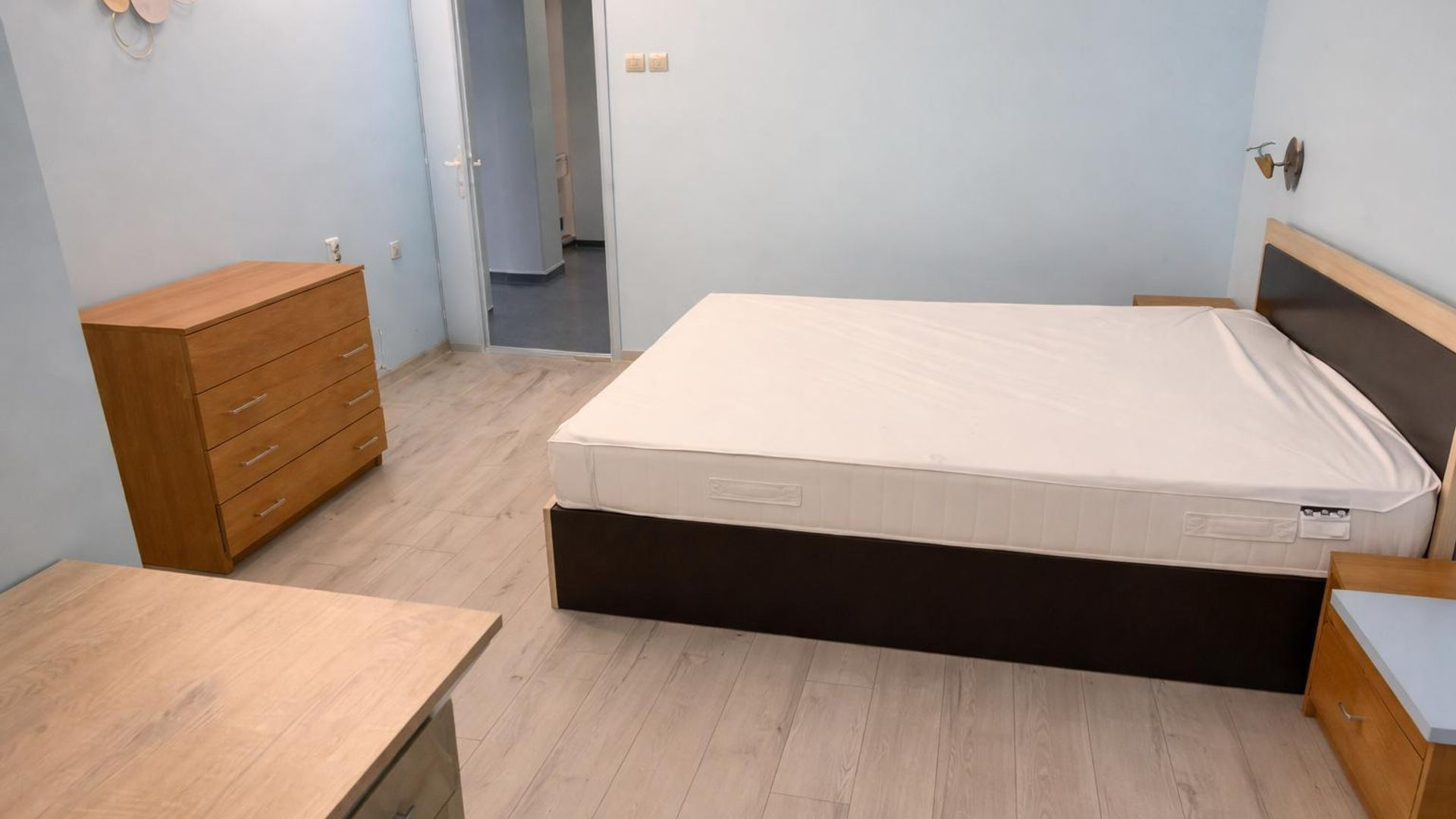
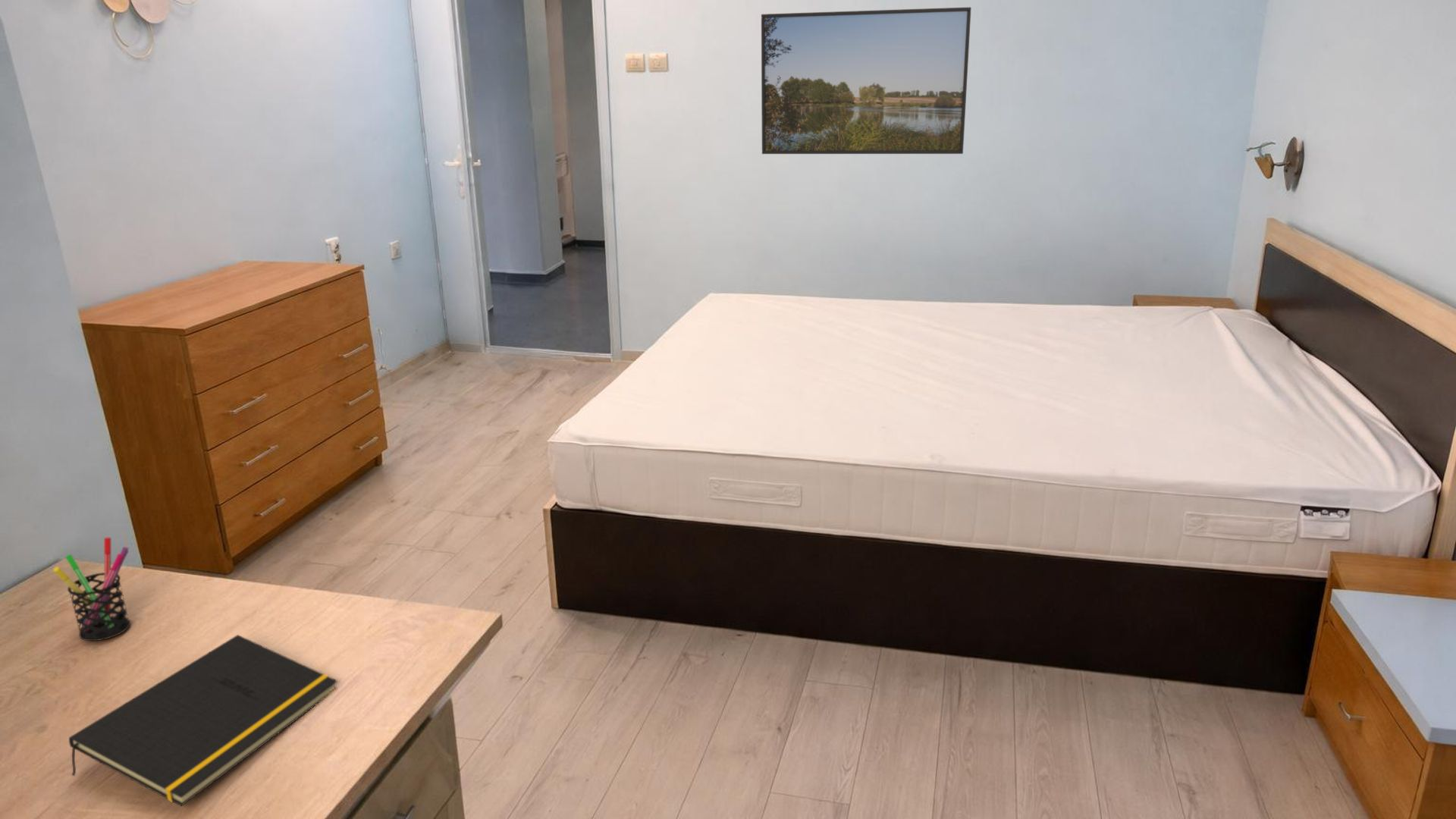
+ pen holder (94, 587)
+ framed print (861, 83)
+ notepad (212, 711)
